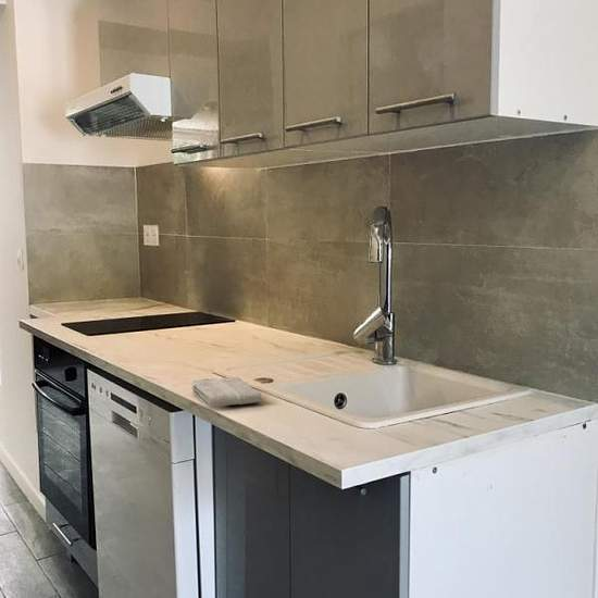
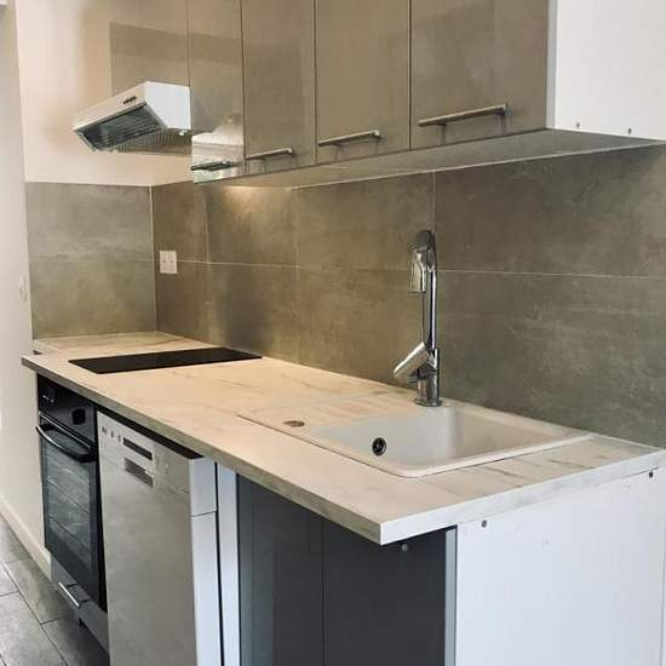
- washcloth (224, 390)
